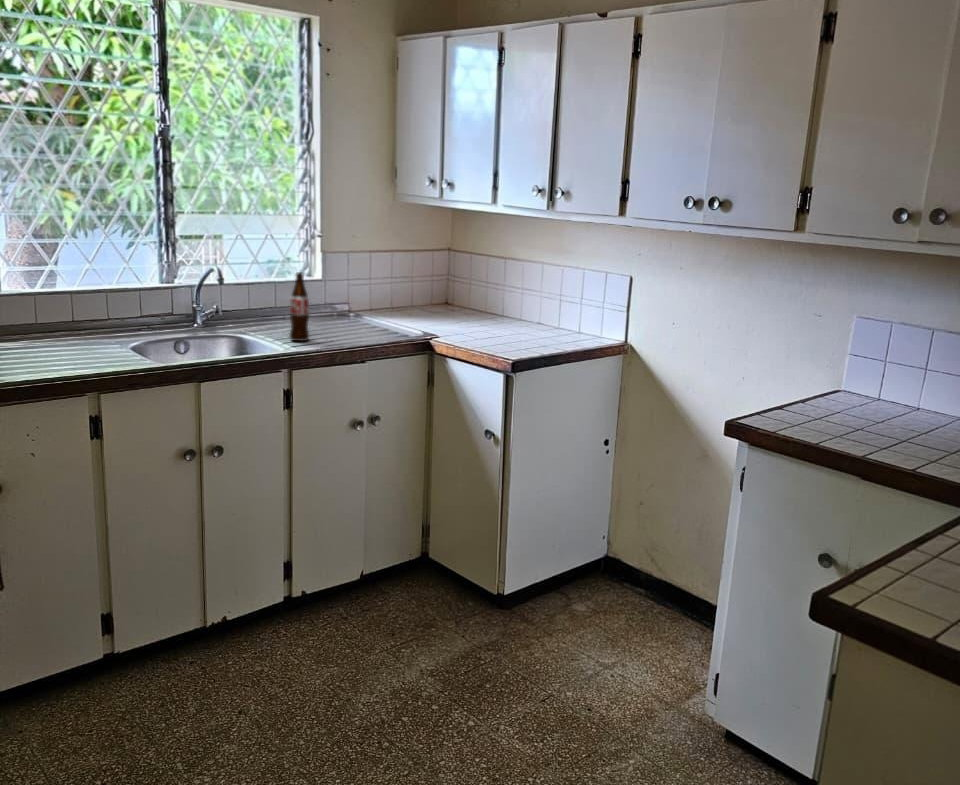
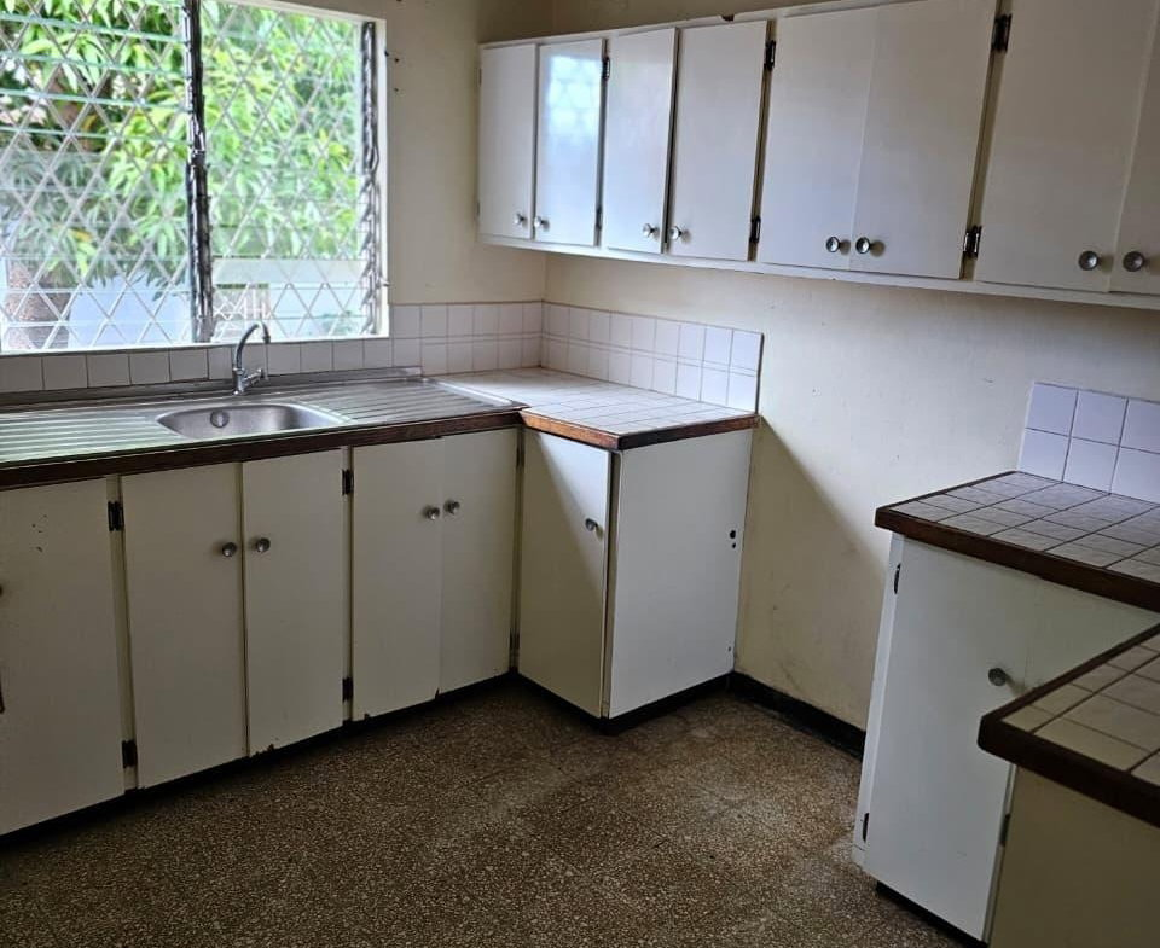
- bottle (299, 306)
